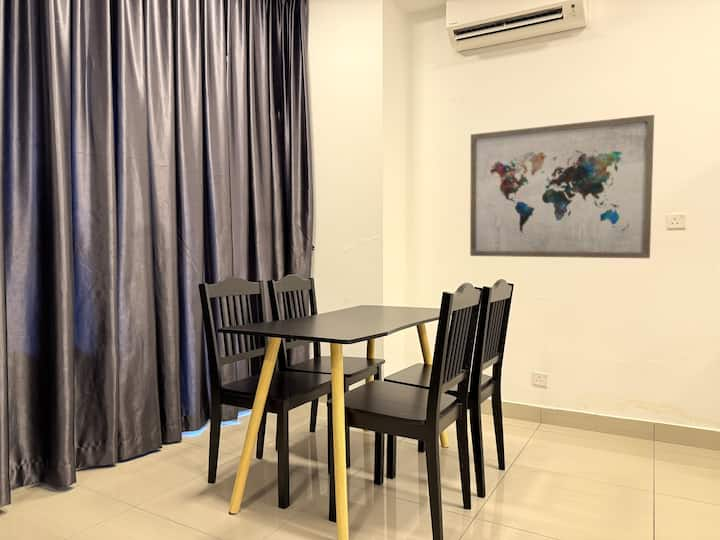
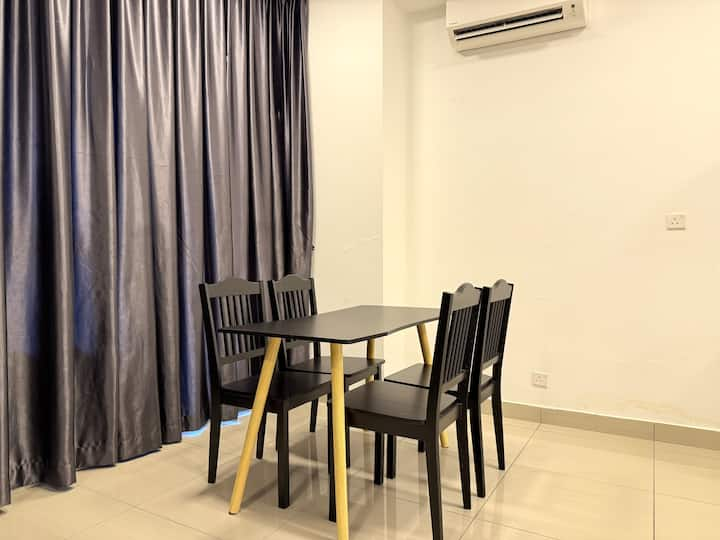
- wall art (553, 191)
